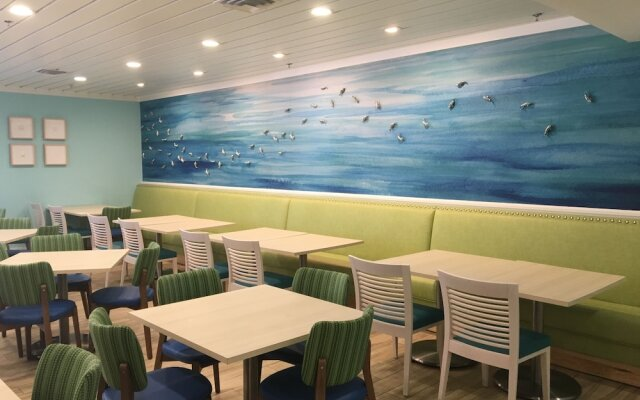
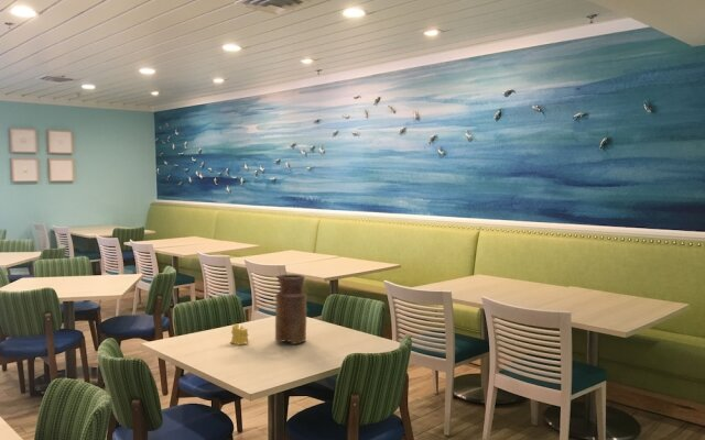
+ candle (240, 332)
+ vase (291, 308)
